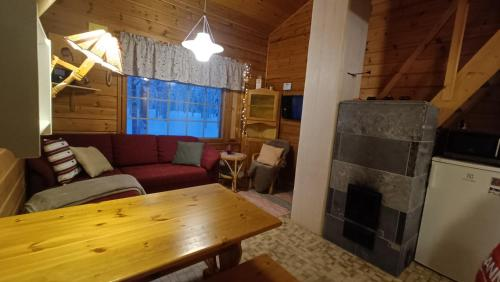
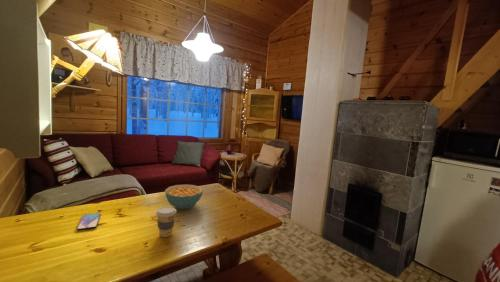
+ smartphone (89, 220)
+ coffee cup (165, 222)
+ cereal bowl (183, 198)
